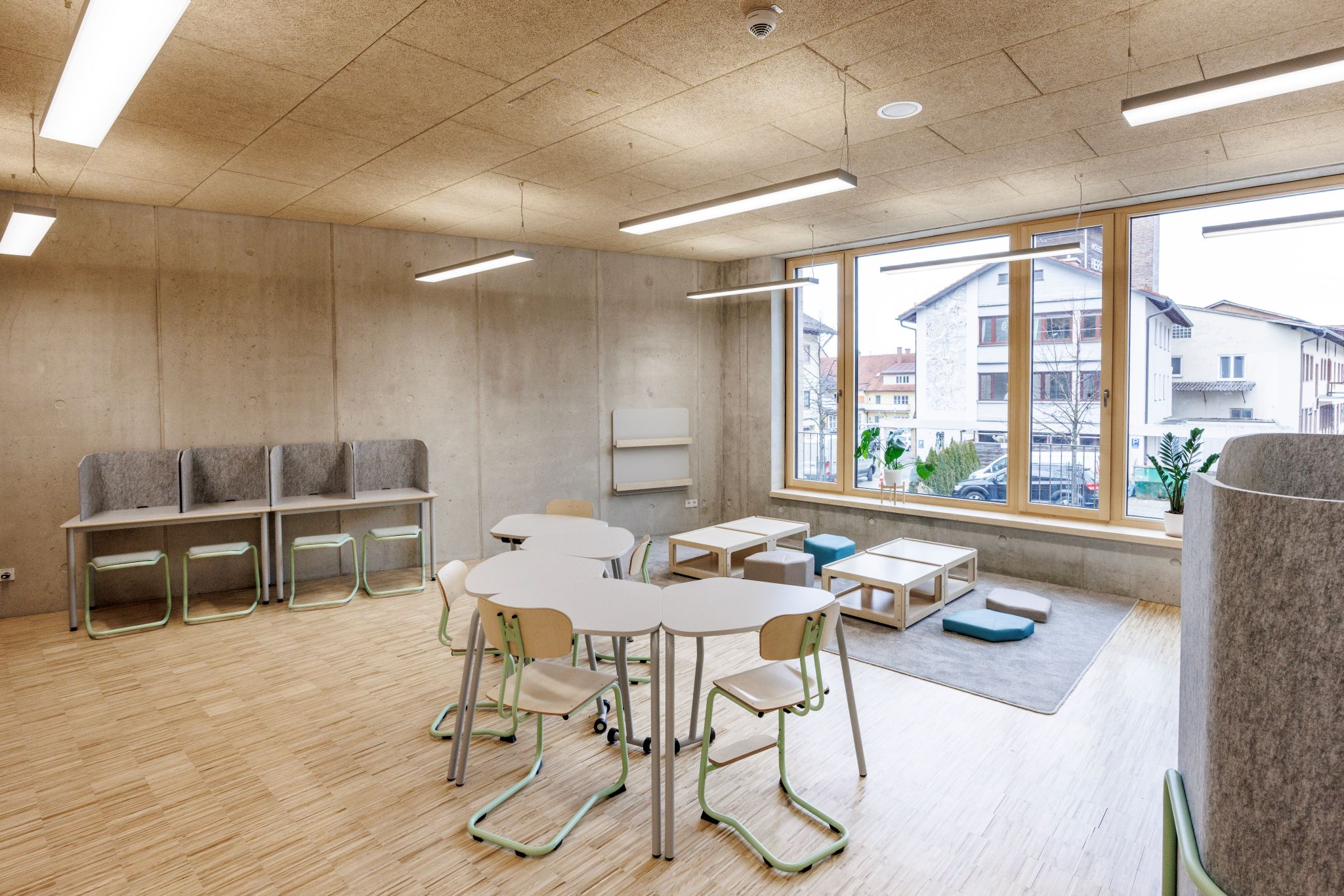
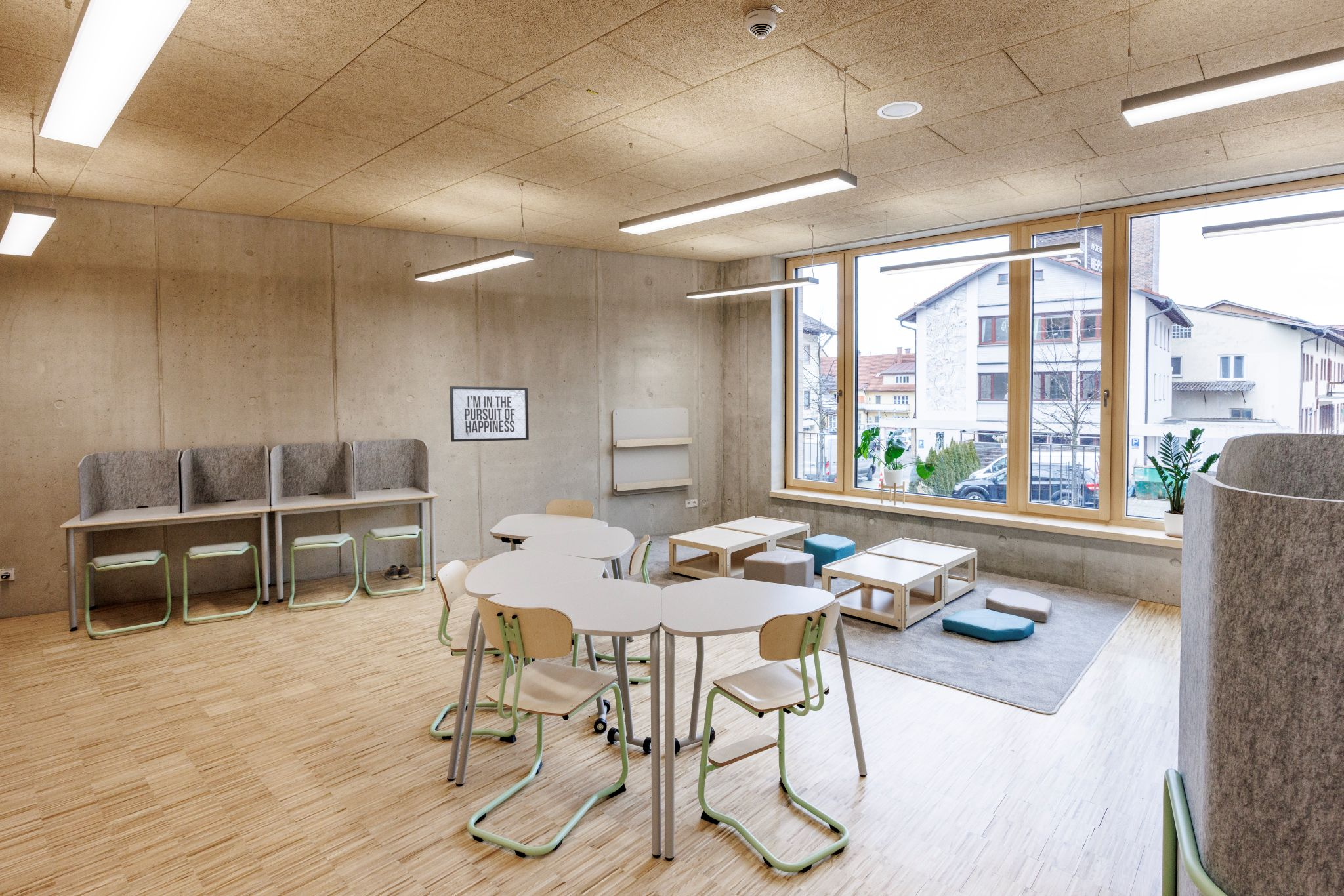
+ mirror (490, 414)
+ shoes (397, 569)
